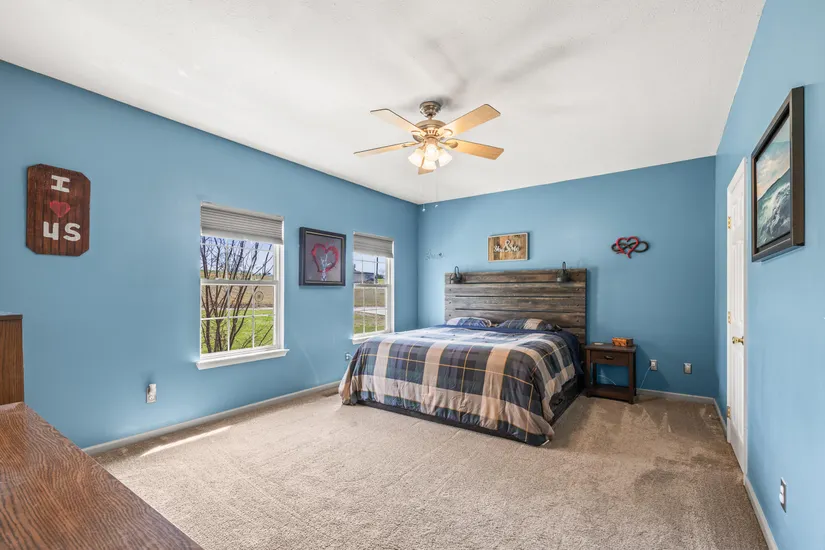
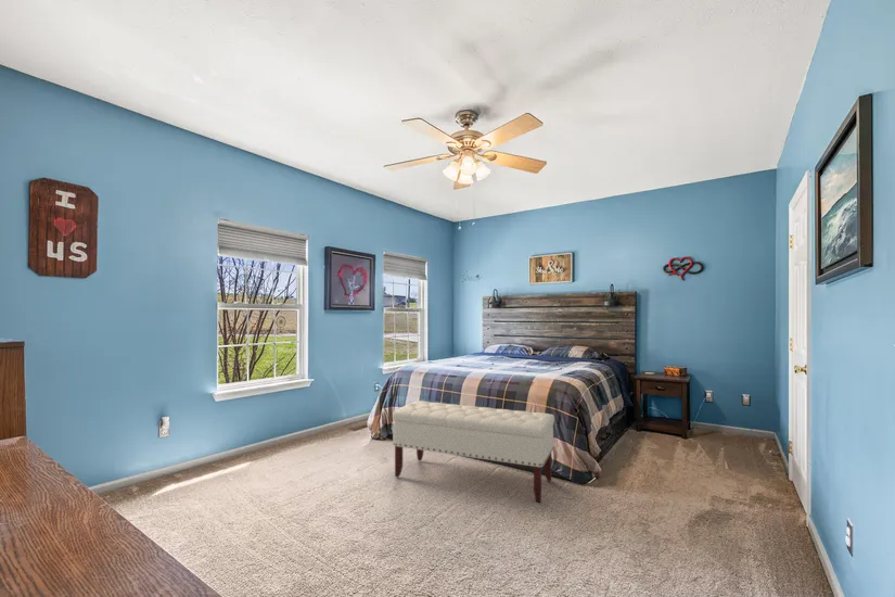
+ bench (472, 444)
